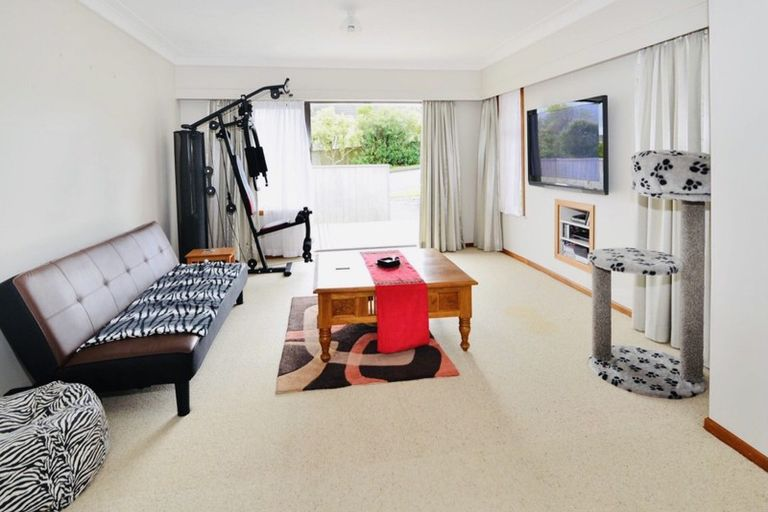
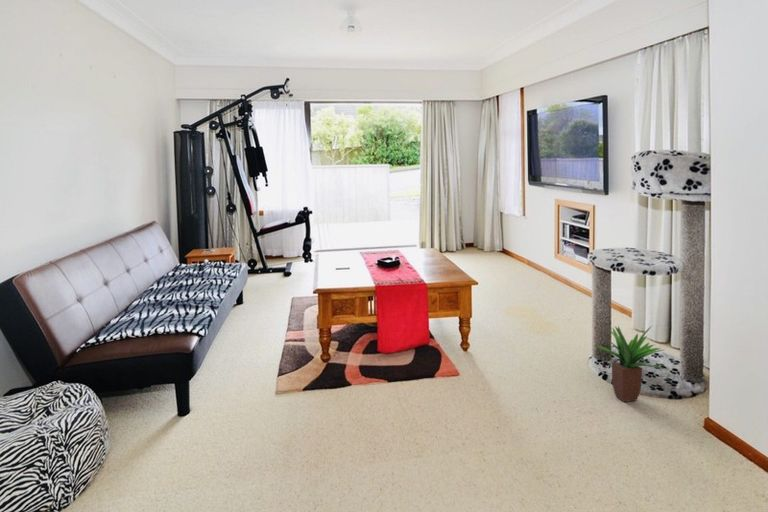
+ potted plant (633, 361)
